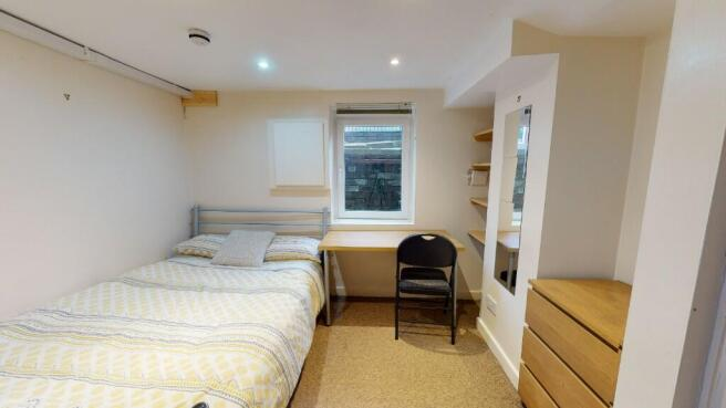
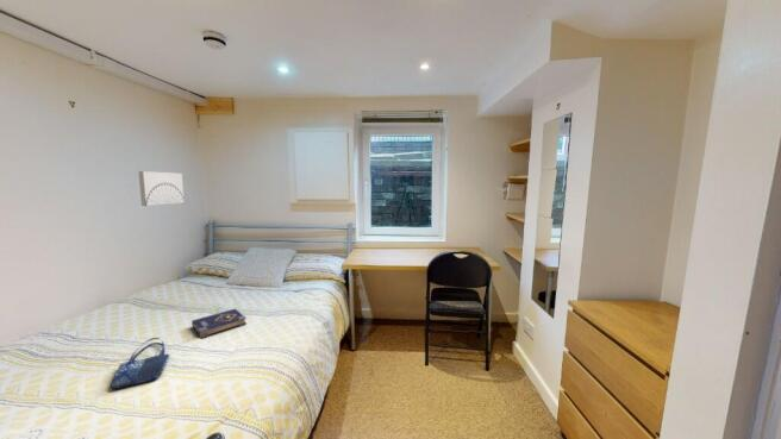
+ shopping bag (145, 358)
+ book (219, 321)
+ wall art (163, 188)
